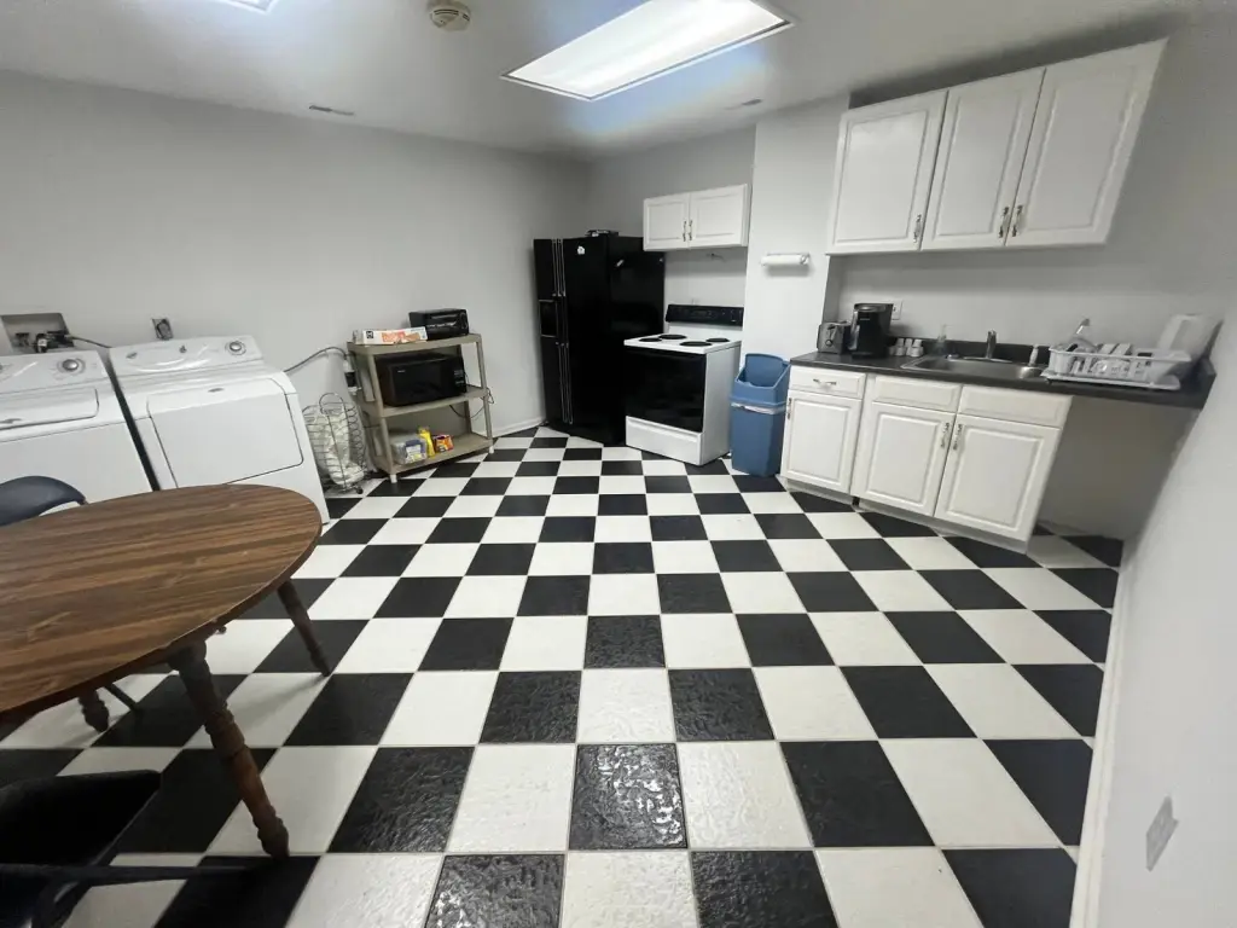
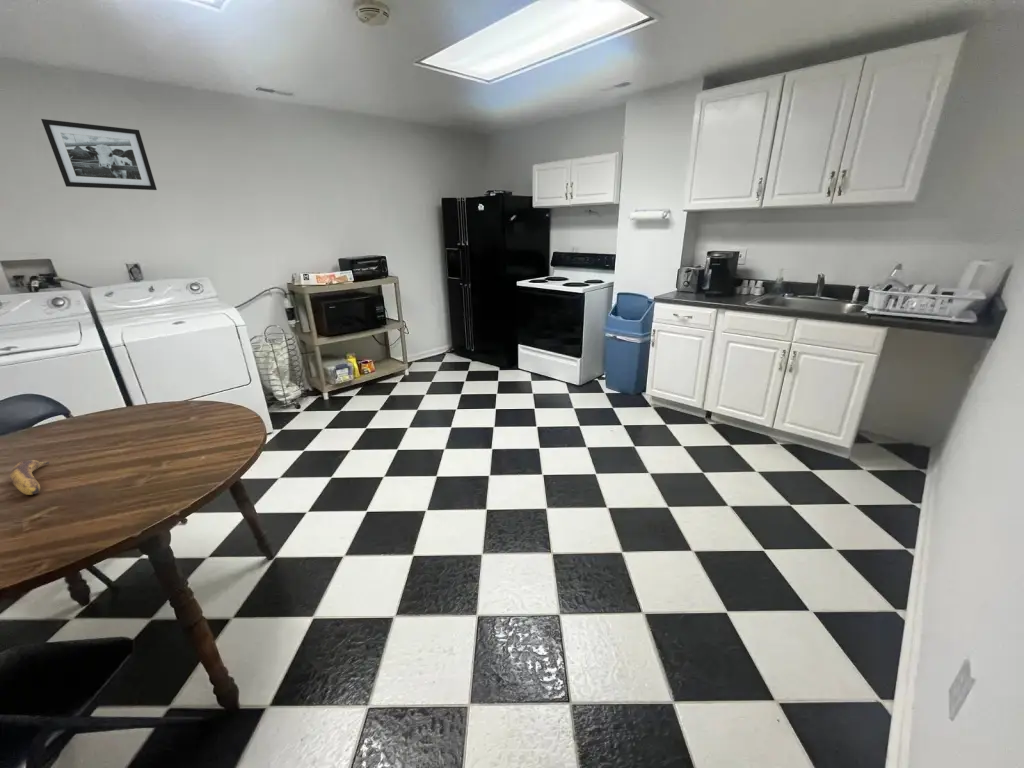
+ picture frame (103, 157)
+ banana (28, 475)
